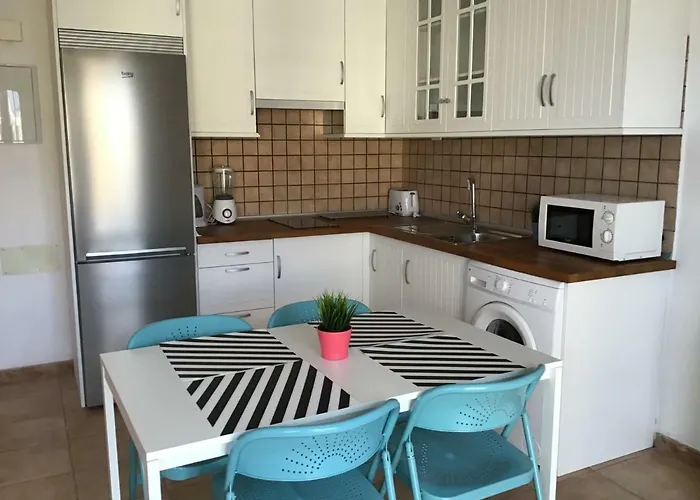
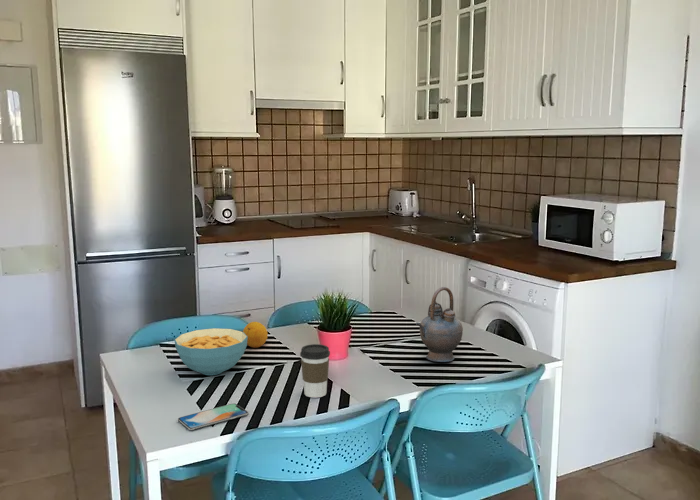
+ smartphone (213, 416)
+ fruit (255, 334)
+ teapot (437, 323)
+ coffee cup (315, 371)
+ cereal bowl (211, 354)
